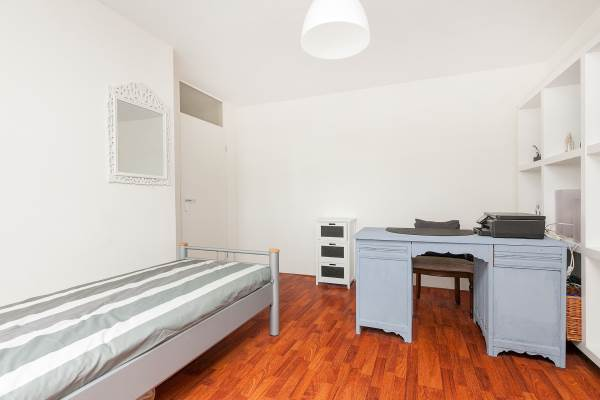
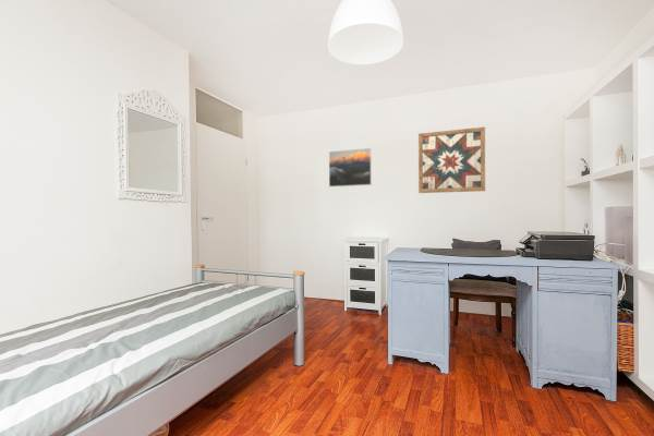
+ wall art (450, 161)
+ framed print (349, 168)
